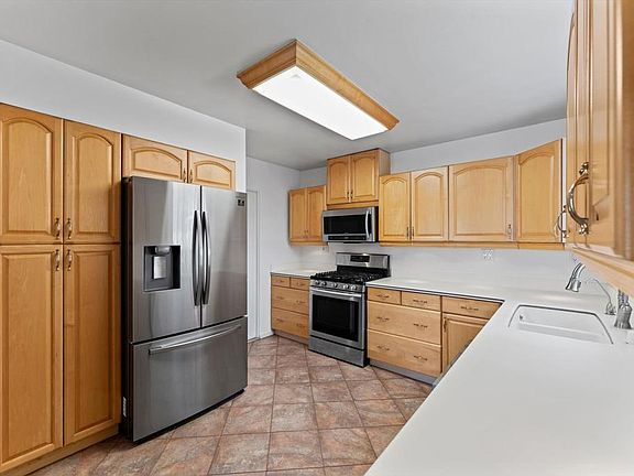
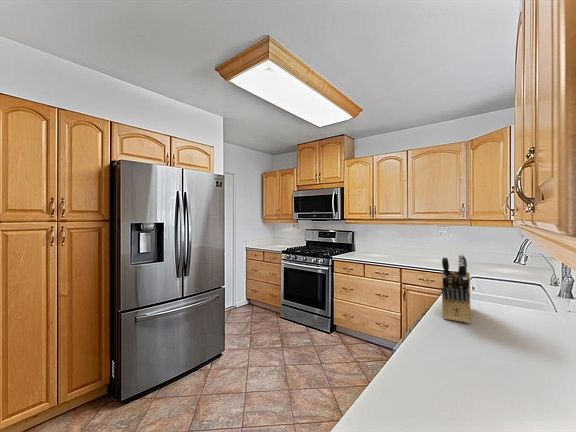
+ knife block (456, 284)
